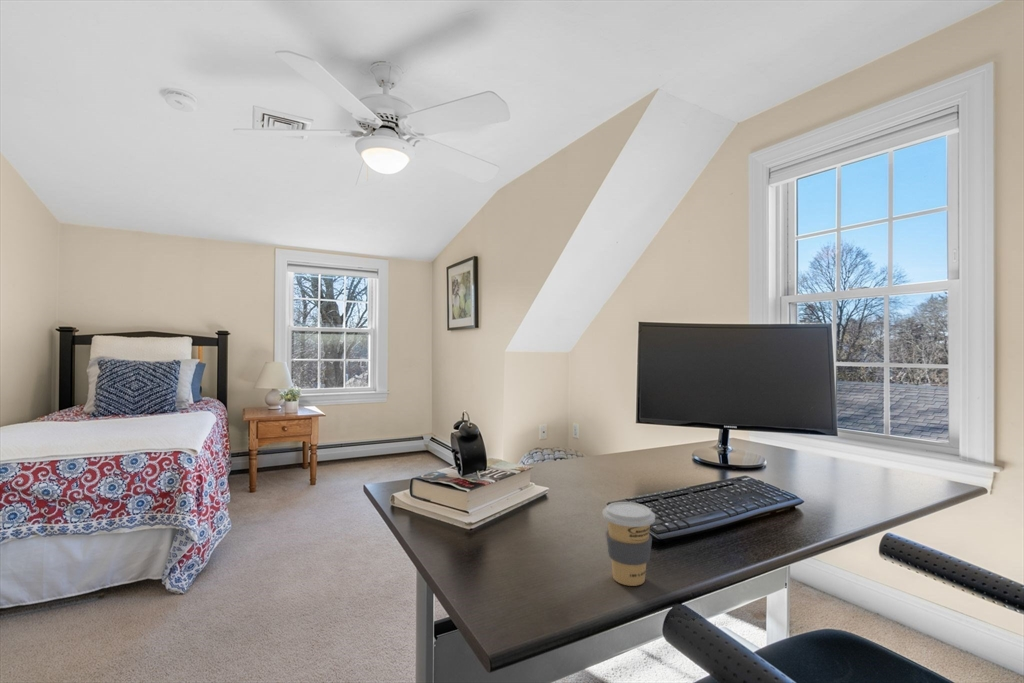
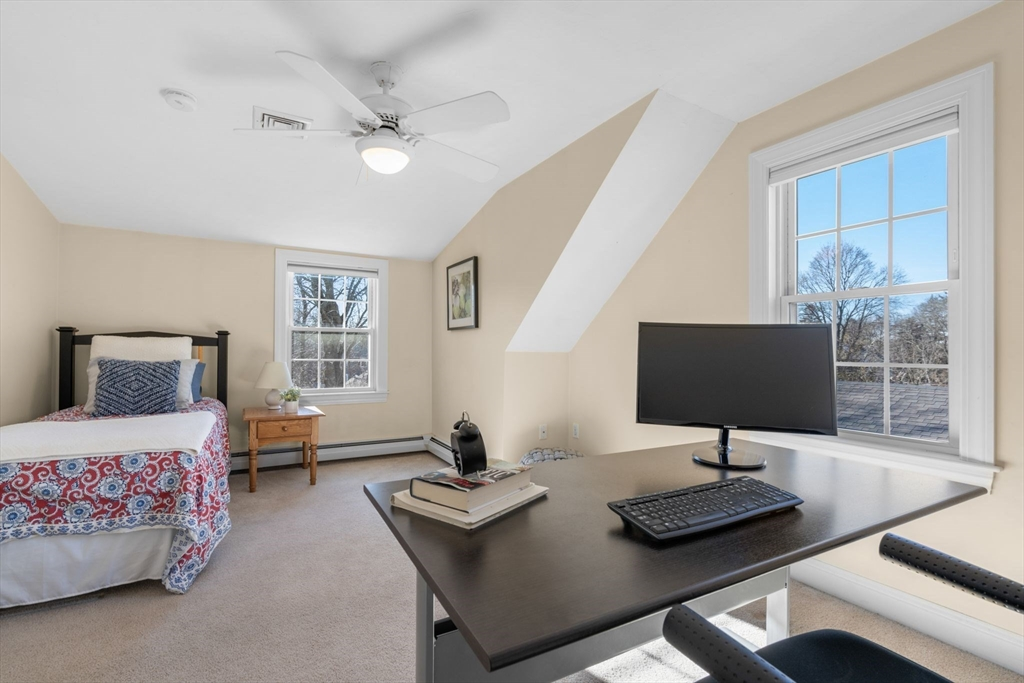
- coffee cup (628, 543)
